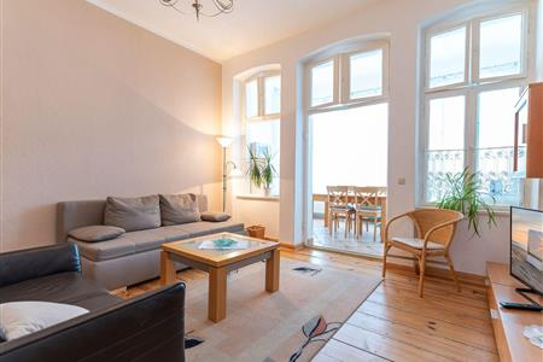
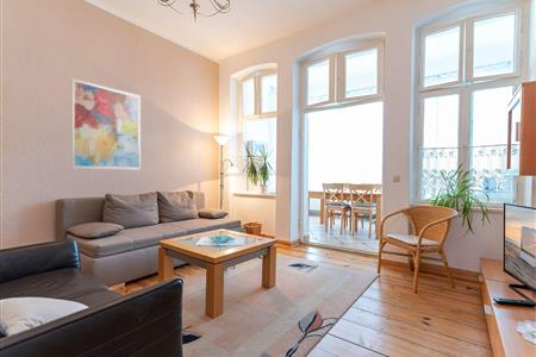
+ wall art (108, 129)
